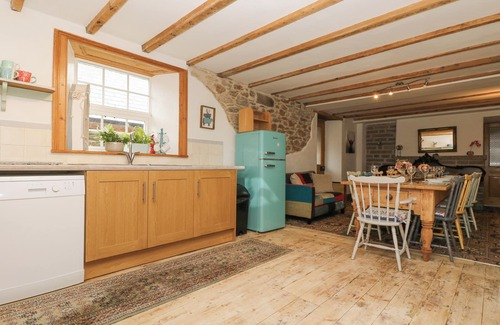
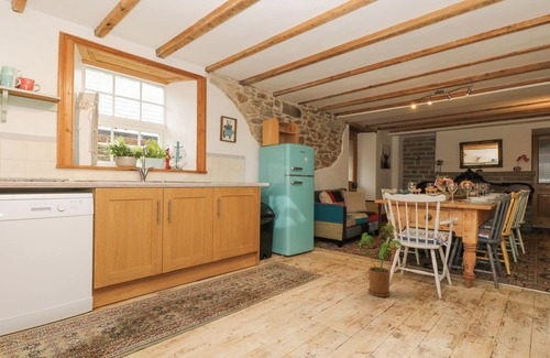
+ house plant (382, 260)
